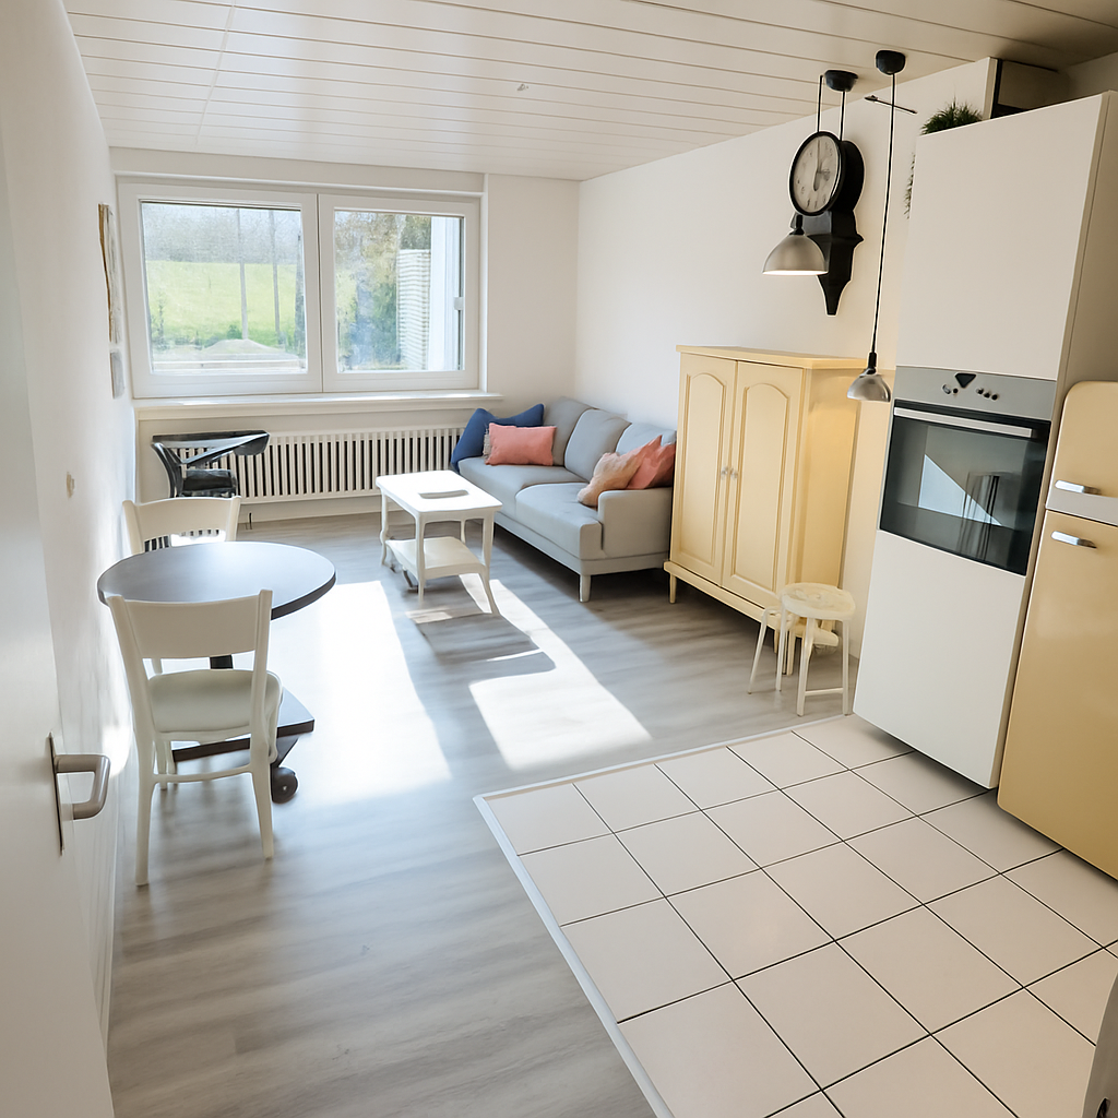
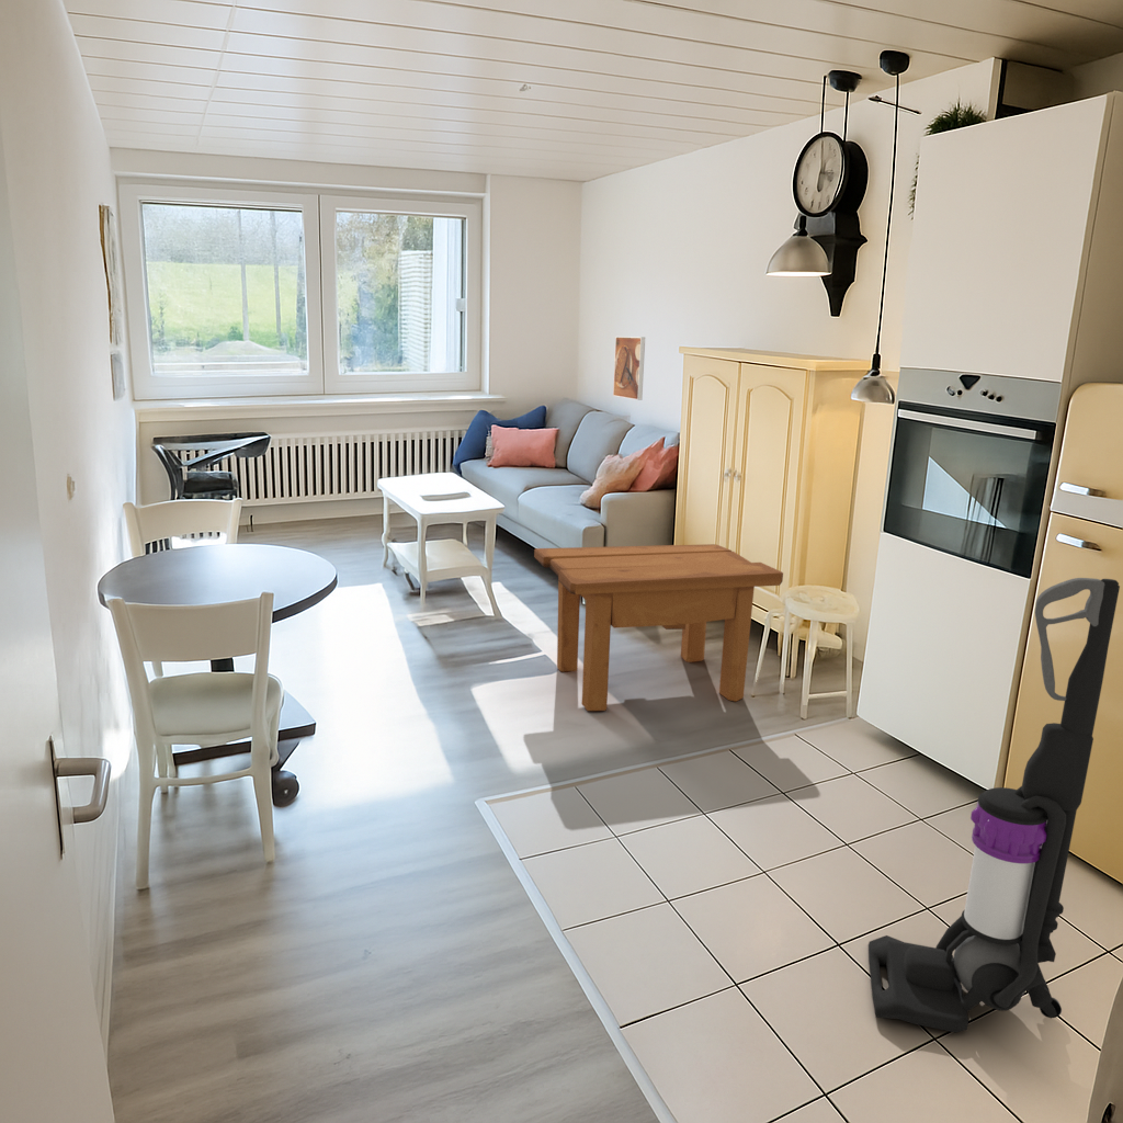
+ side table (649, 620)
+ vacuum cleaner (995, 799)
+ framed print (628, 367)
